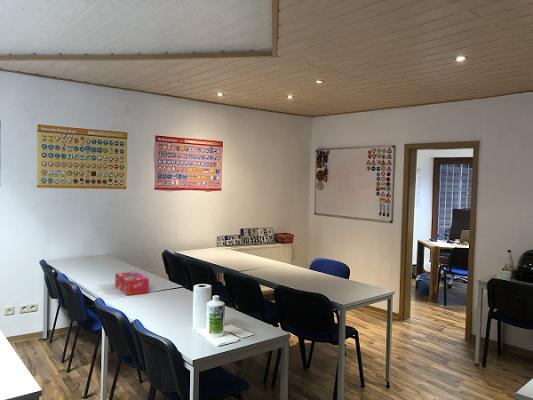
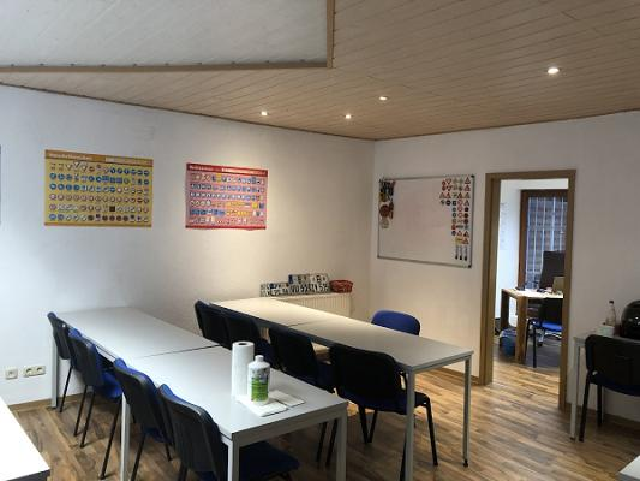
- tissue box (131, 282)
